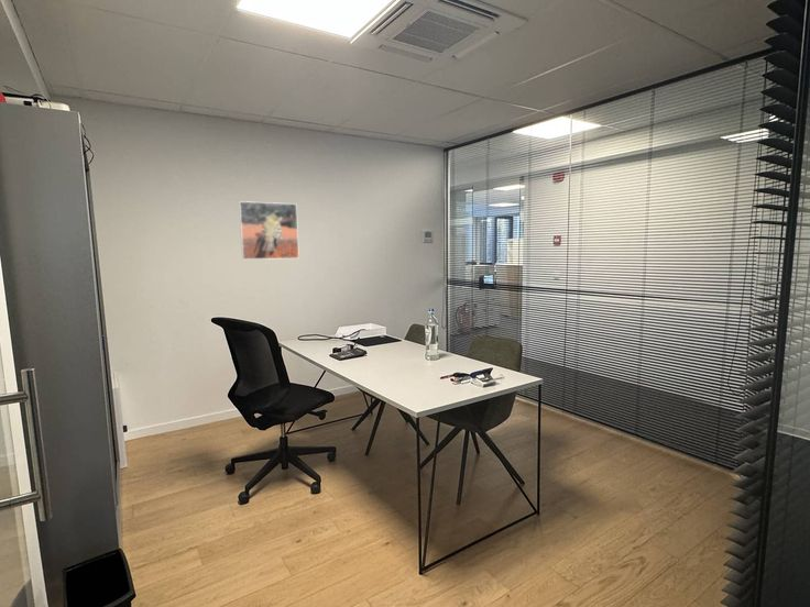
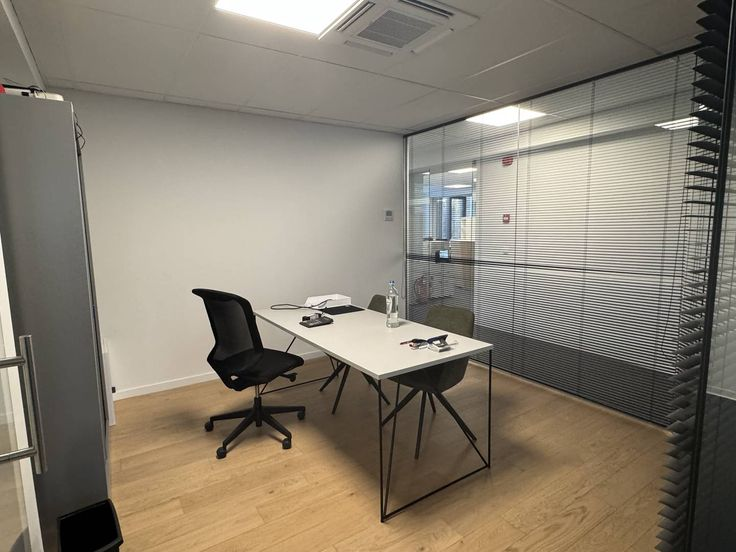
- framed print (270, 231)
